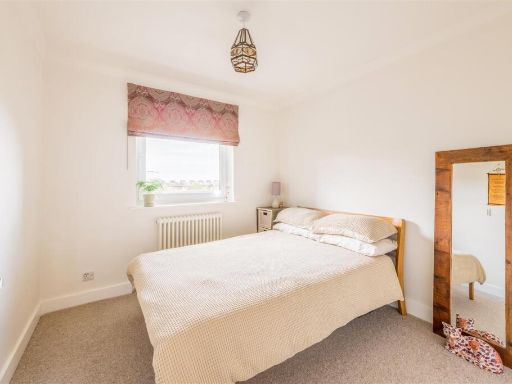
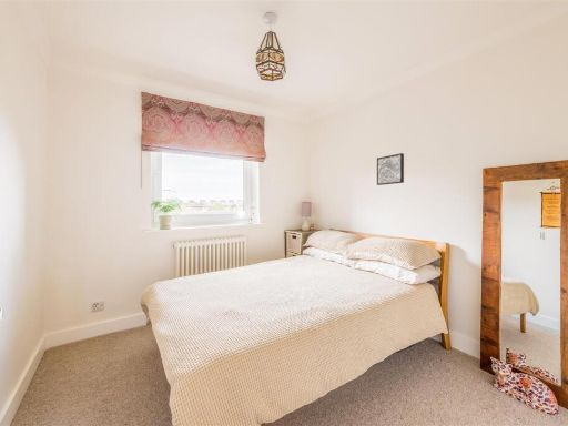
+ wall art (389, 170)
